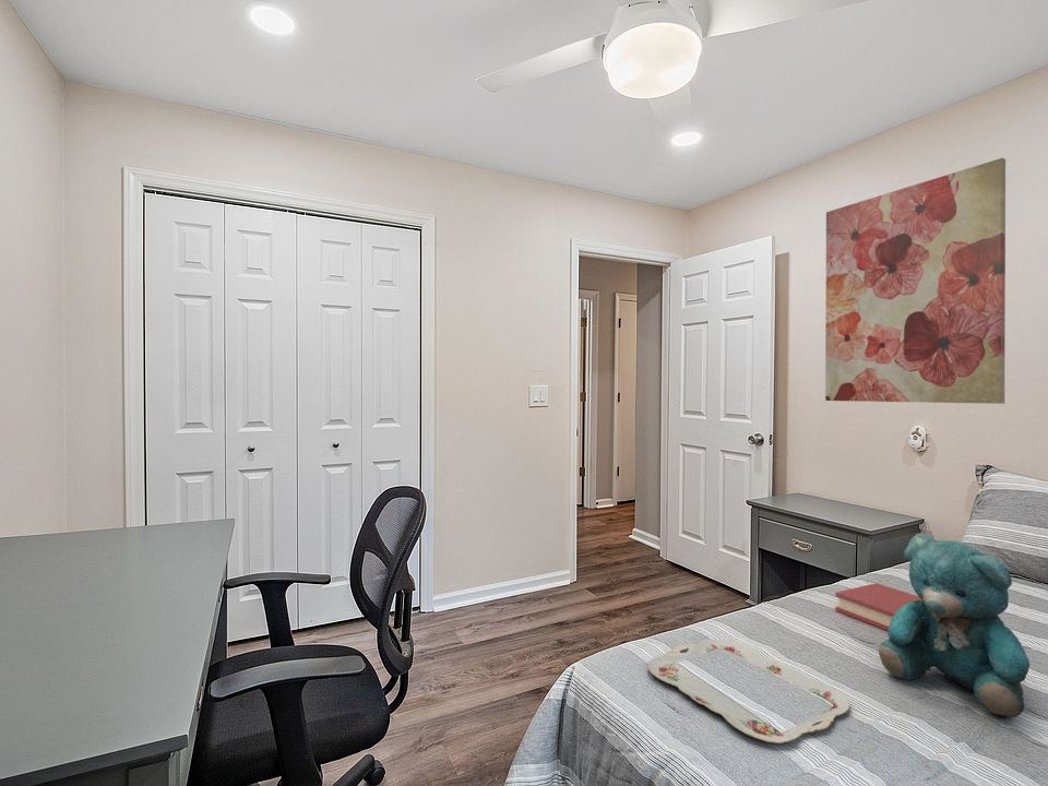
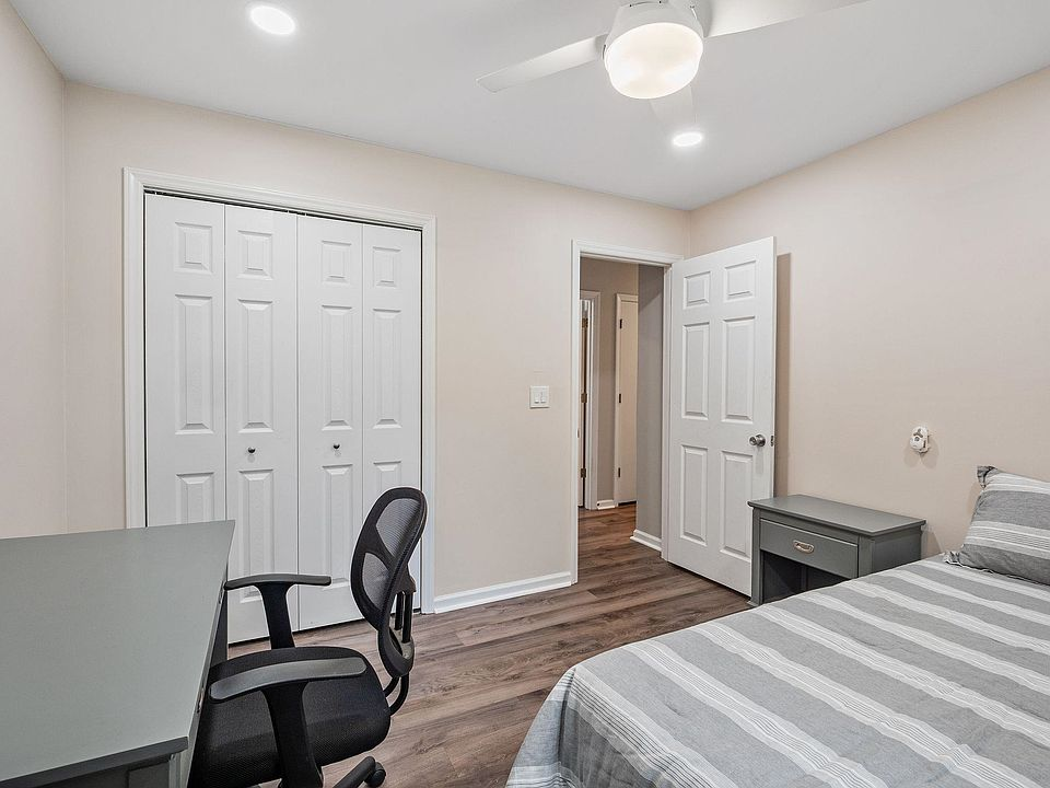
- serving tray (730, 699)
- teddy bear (945, 612)
- wall art (904, 295)
- hardback book (898, 608)
